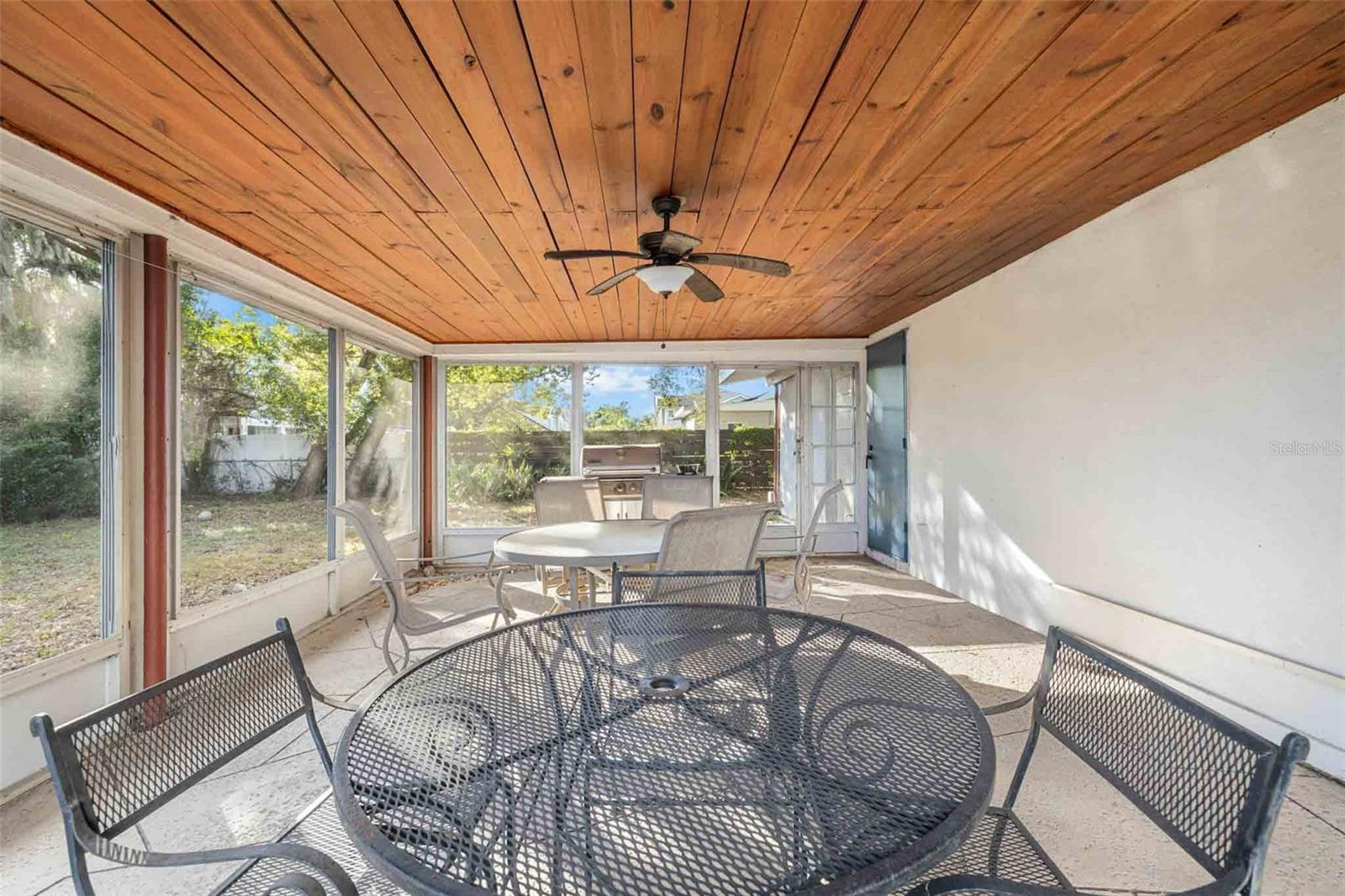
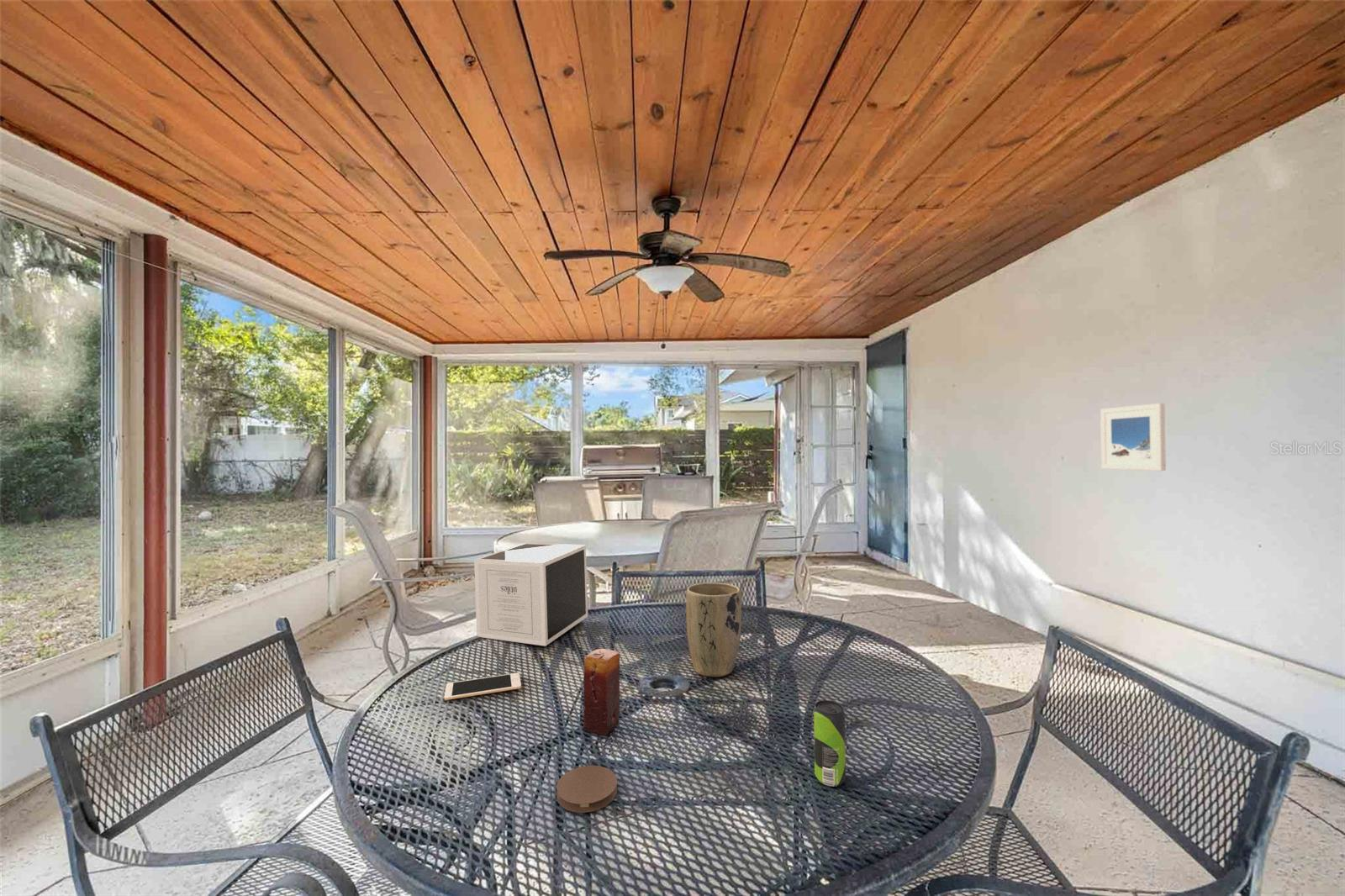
+ candle (602, 690)
+ plant pot (714, 629)
+ speaker (534, 588)
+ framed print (1131, 438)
+ beverage can (829, 742)
+ coaster (587, 788)
+ cell phone (483, 685)
